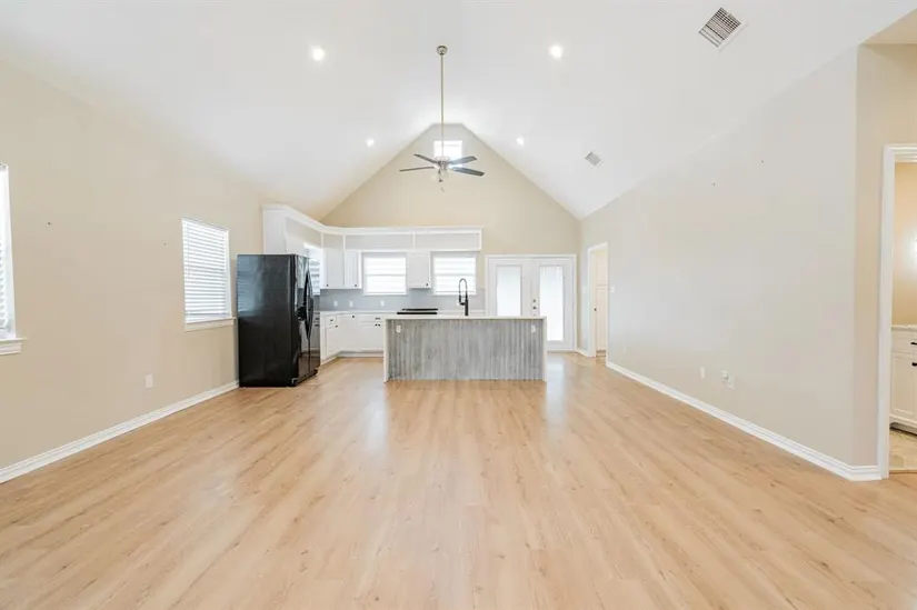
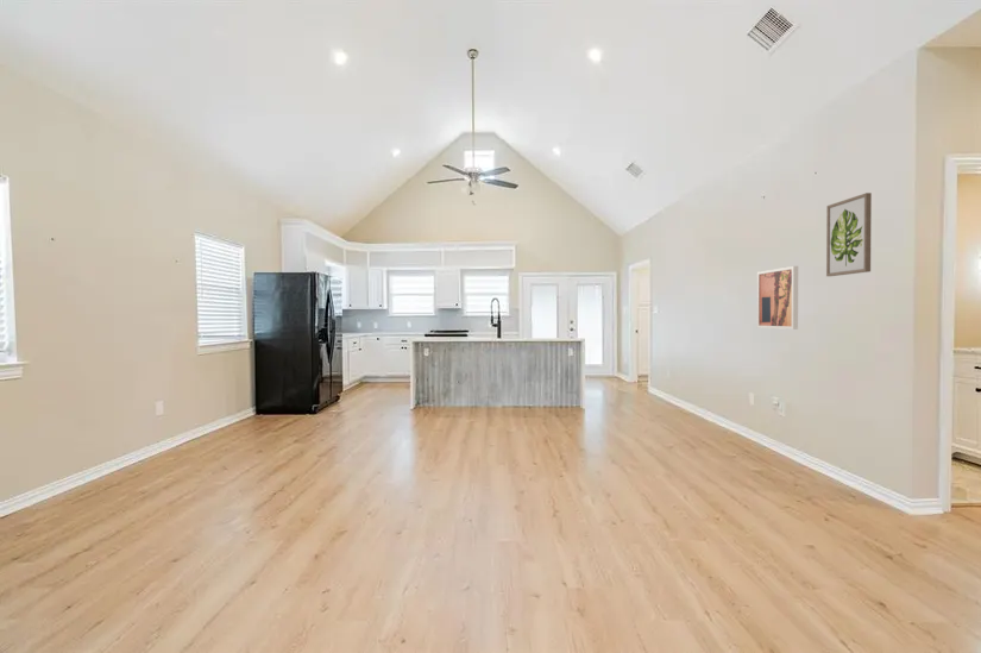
+ wall art (847, 237)
+ wall art (775, 299)
